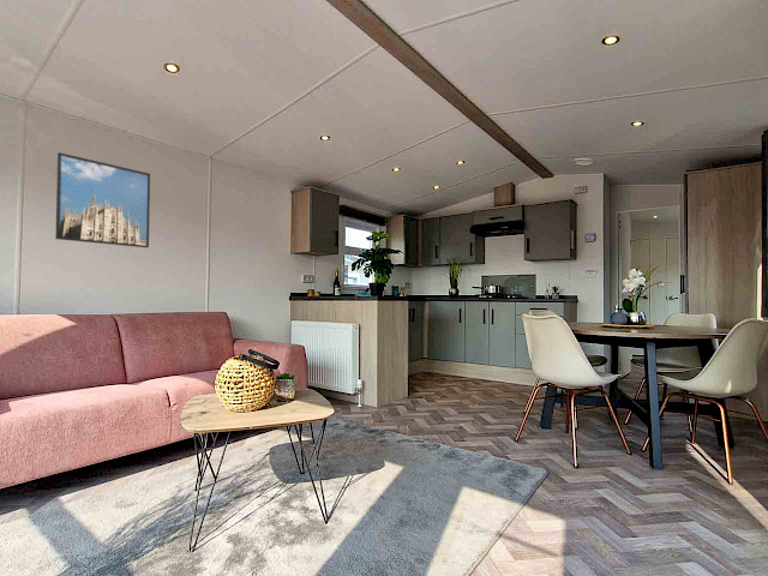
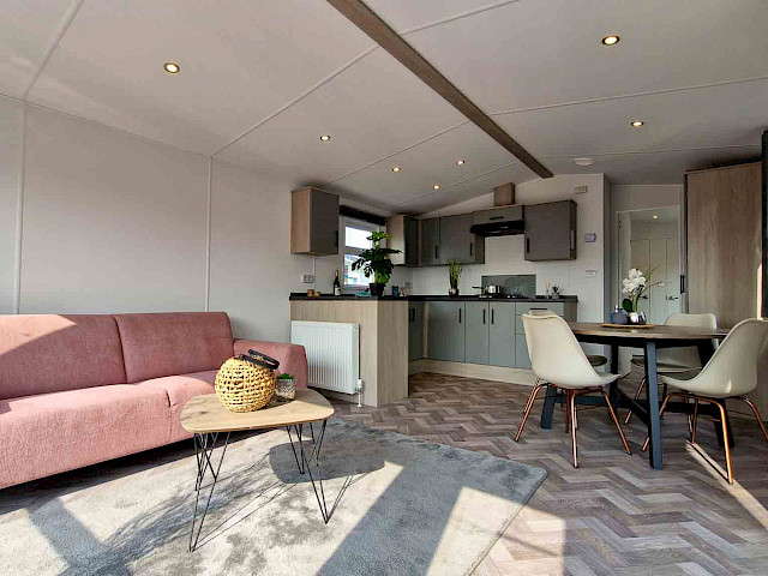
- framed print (106, 203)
